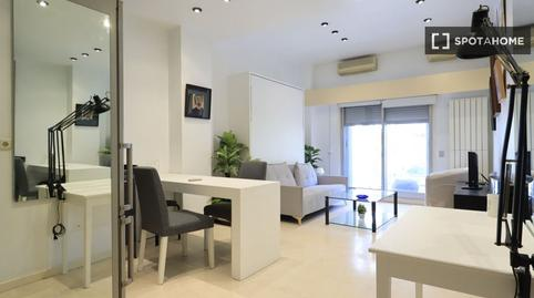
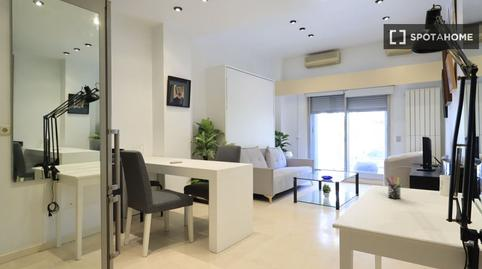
+ pen holder (395, 187)
